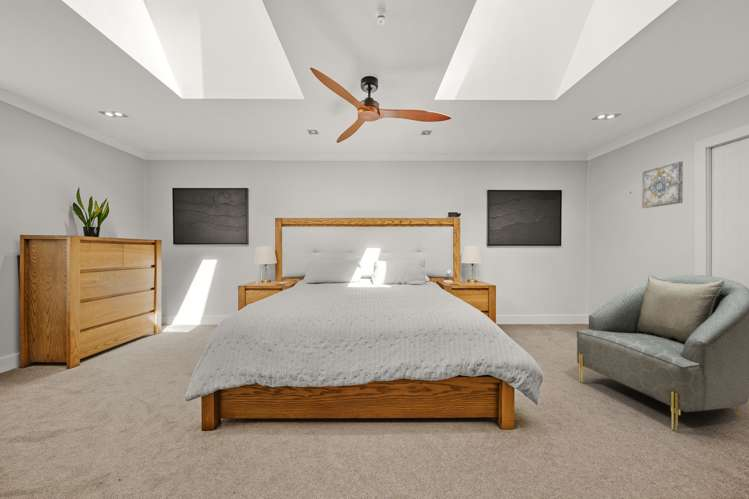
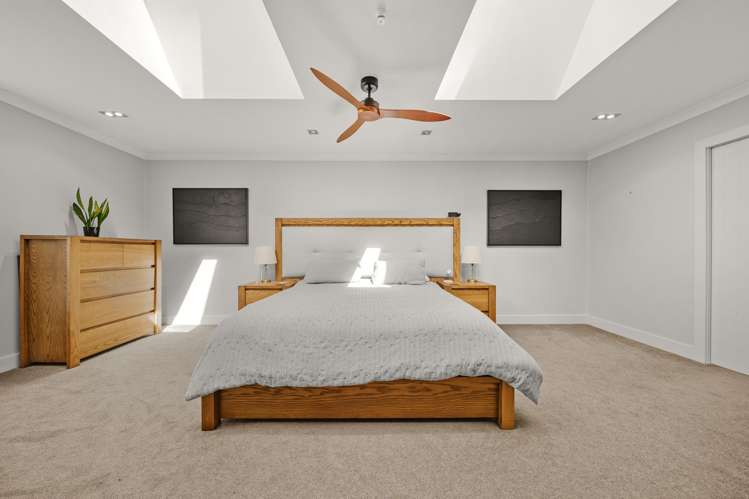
- armchair (663, 337)
- wall art (661, 186)
